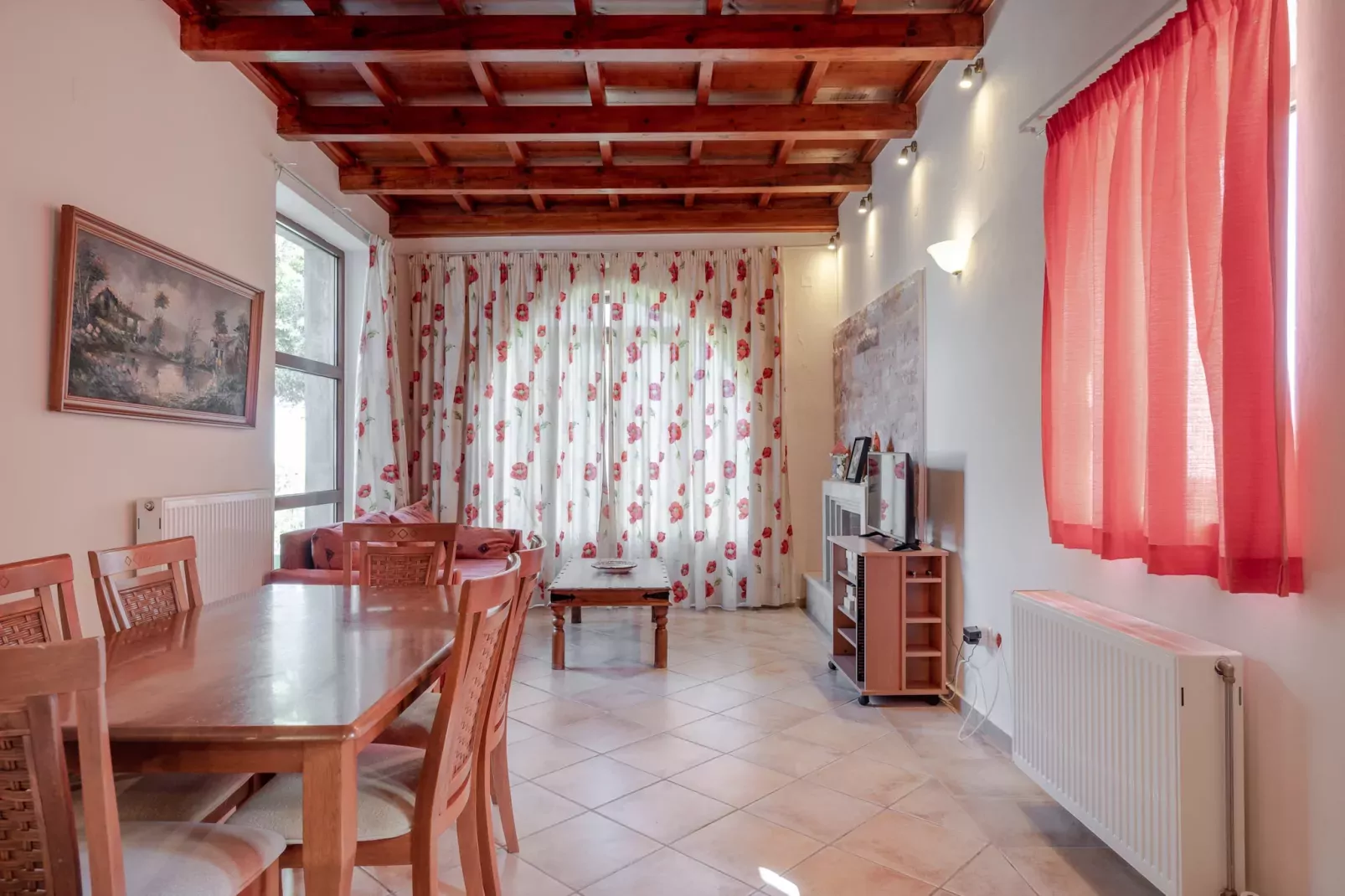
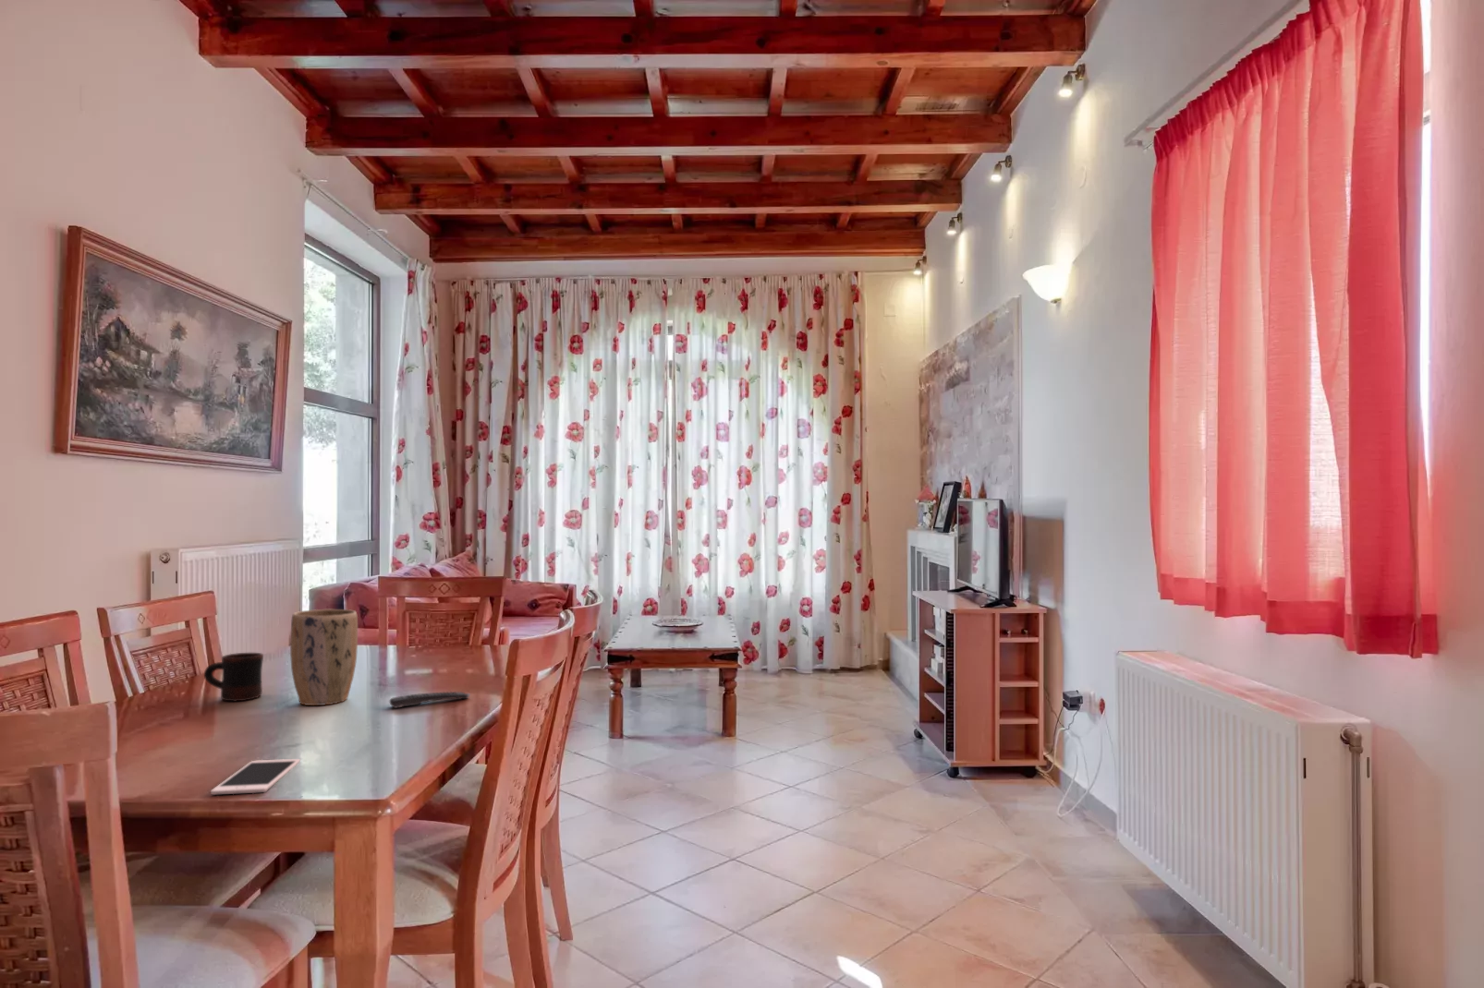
+ plant pot (323, 656)
+ remote control (430, 697)
+ cell phone (258, 775)
+ mug (233, 677)
